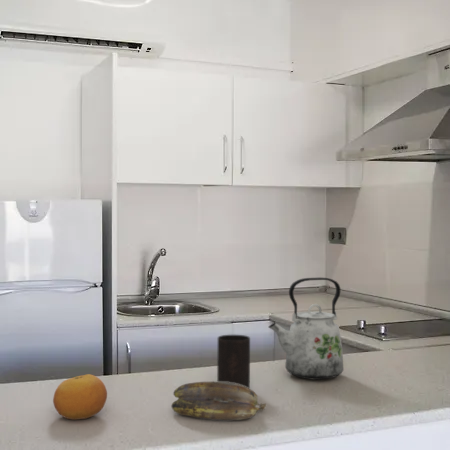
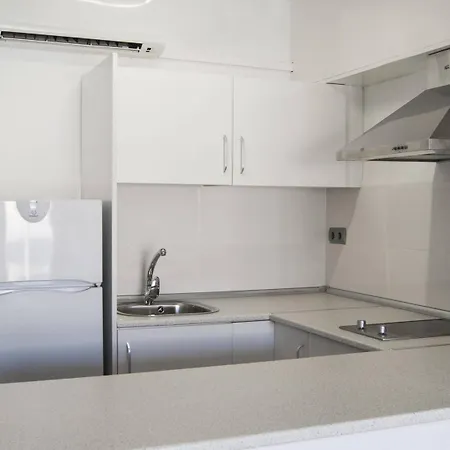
- kettle (304, 327)
- cup (233, 363)
- banana (222, 397)
- fruit (80, 396)
